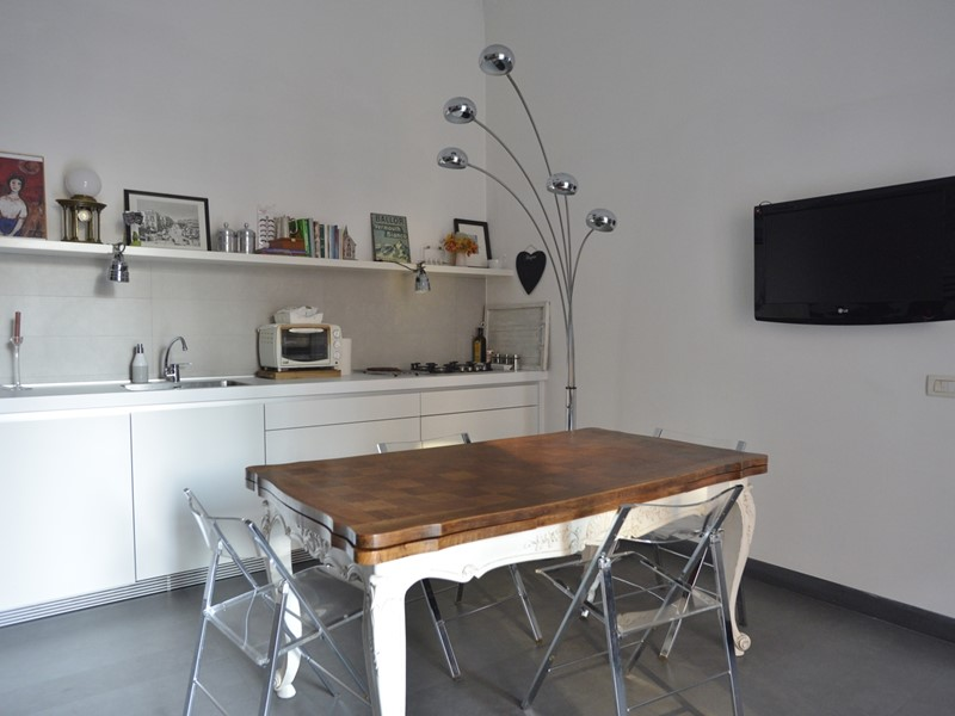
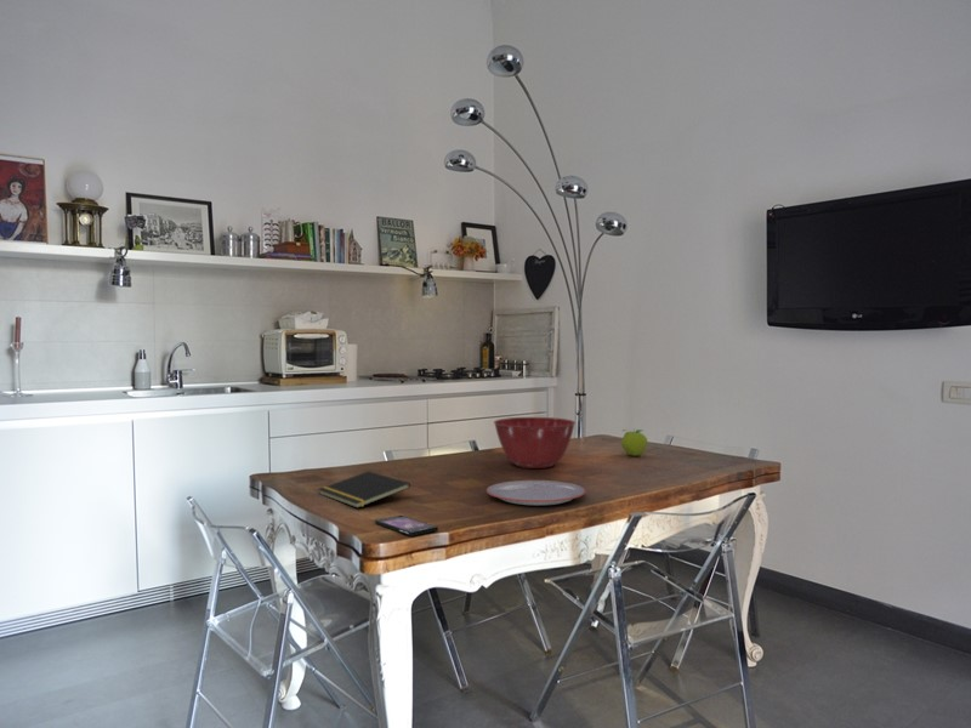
+ fruit (634, 442)
+ notepad (363, 488)
+ plate (535, 493)
+ mixing bowl (534, 443)
+ smartphone (405, 524)
